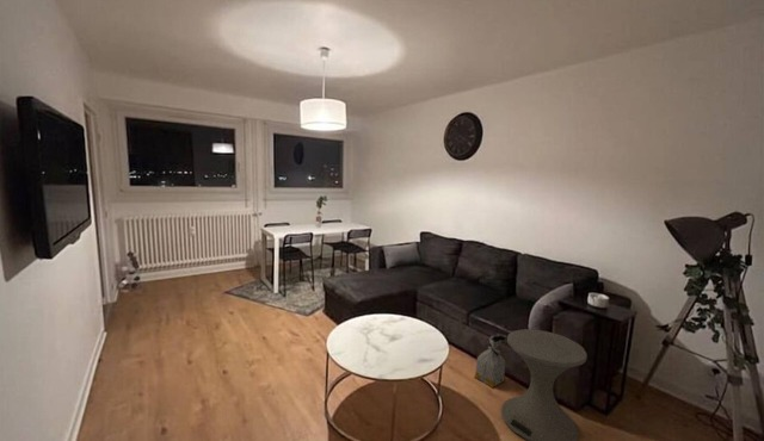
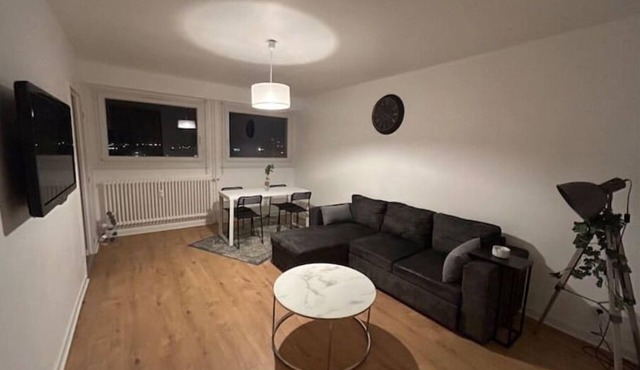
- side table (542, 383)
- bag (492, 356)
